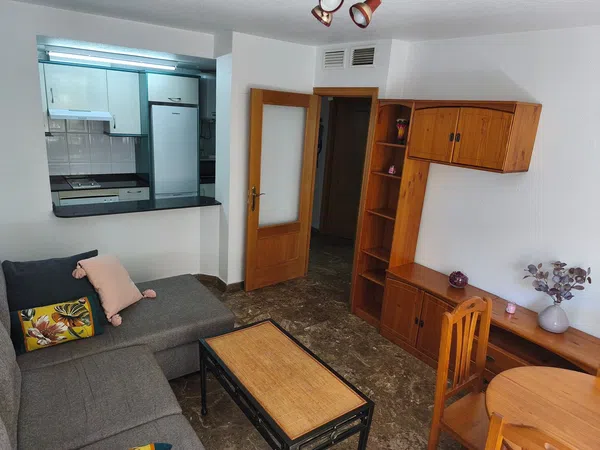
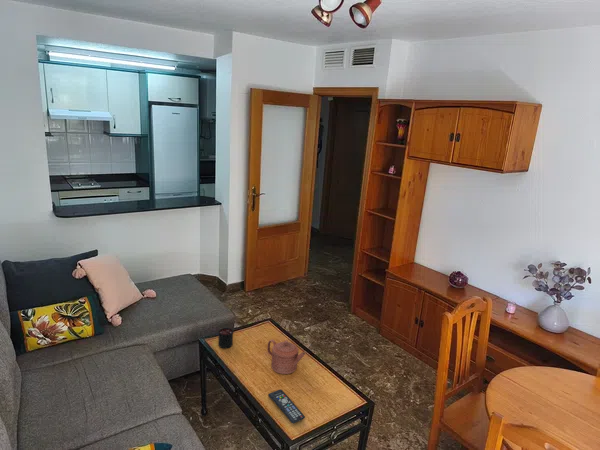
+ candle (225, 335)
+ remote control (285, 405)
+ teapot (285, 354)
